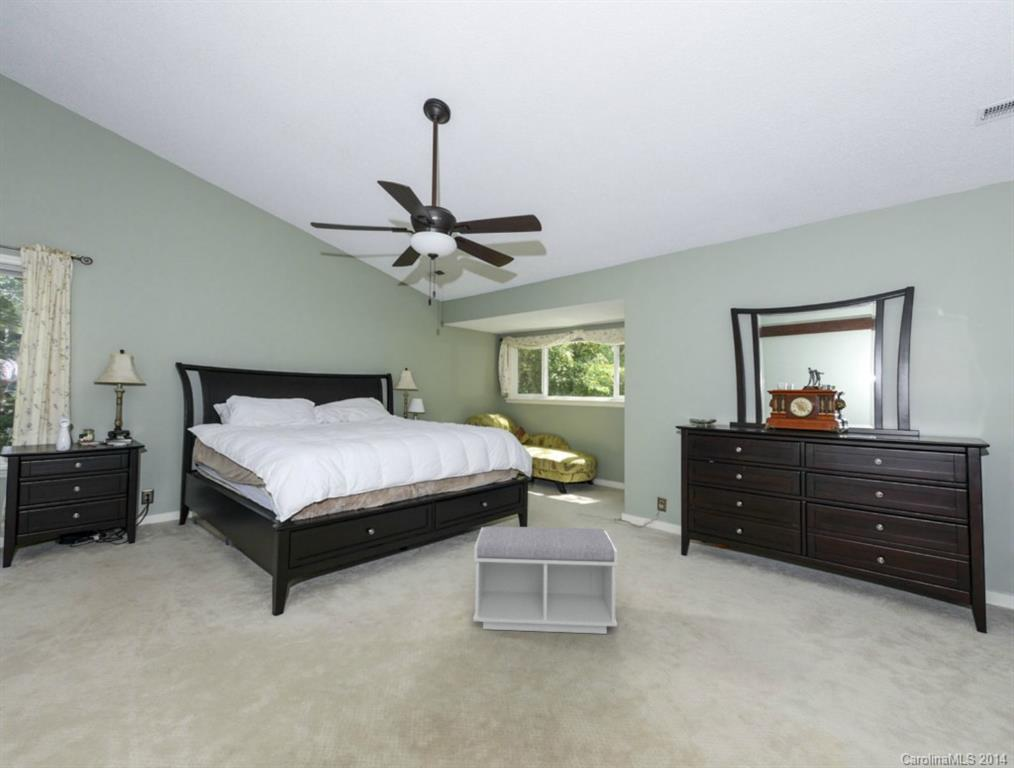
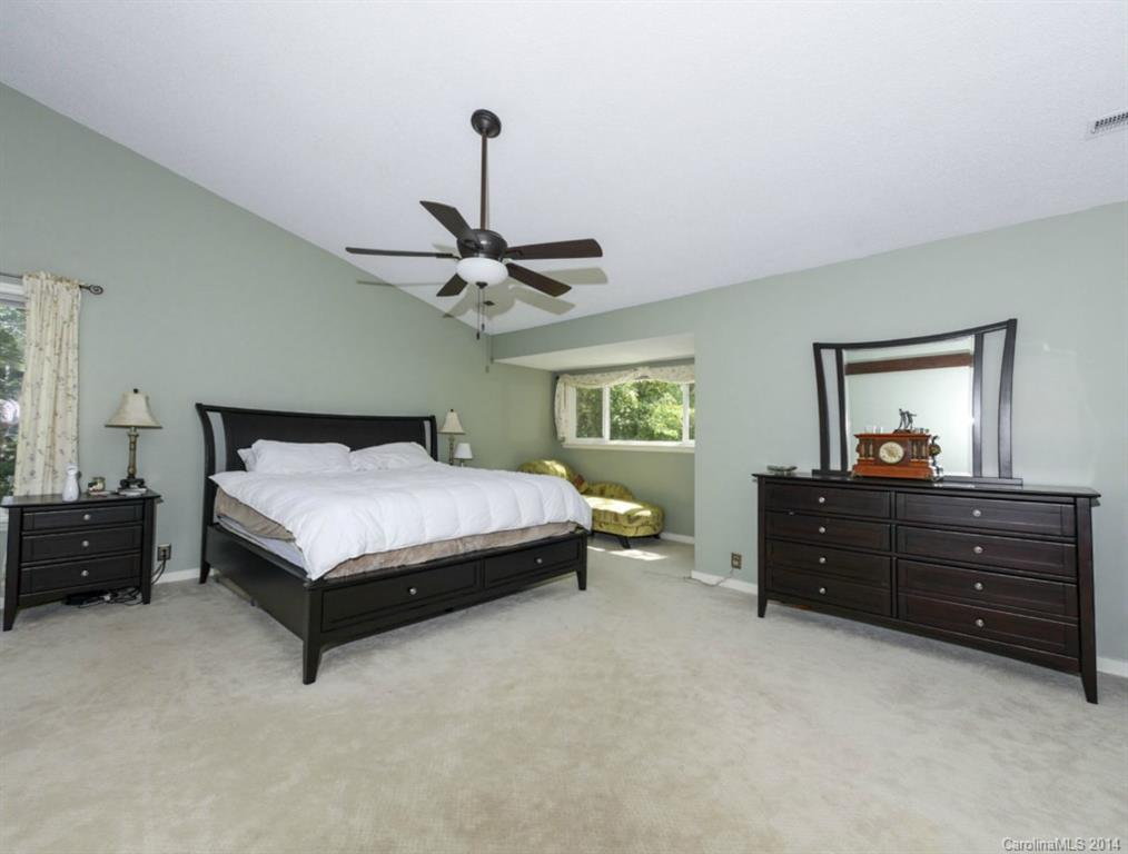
- bench (543, 575)
